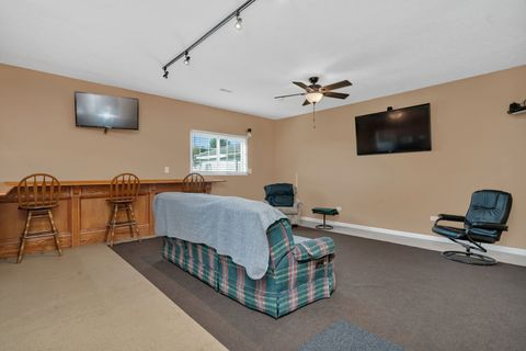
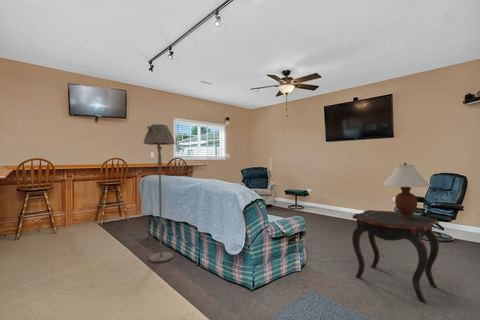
+ floor lamp (160, 191)
+ side table (393, 240)
+ table lamp (405, 190)
